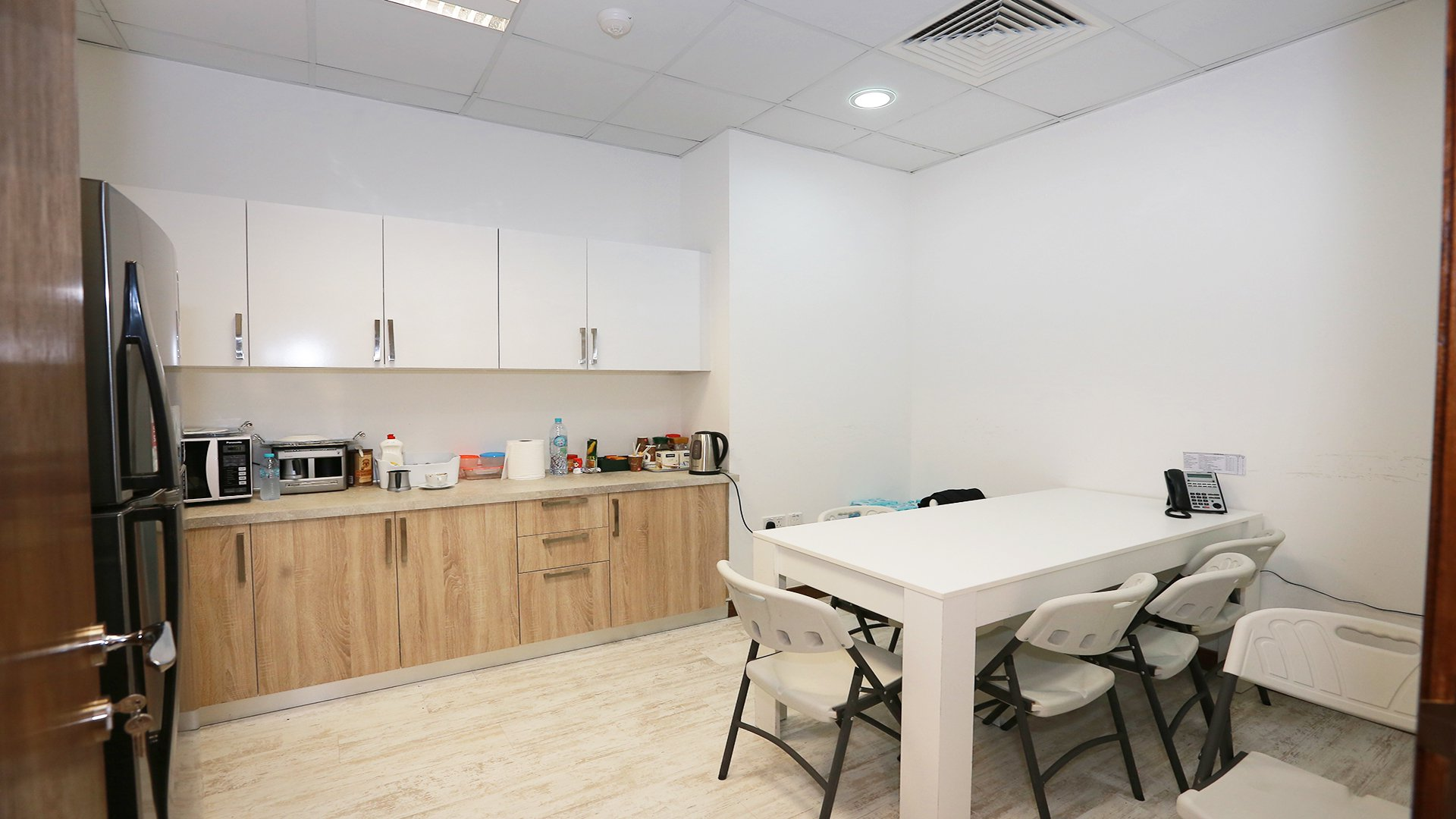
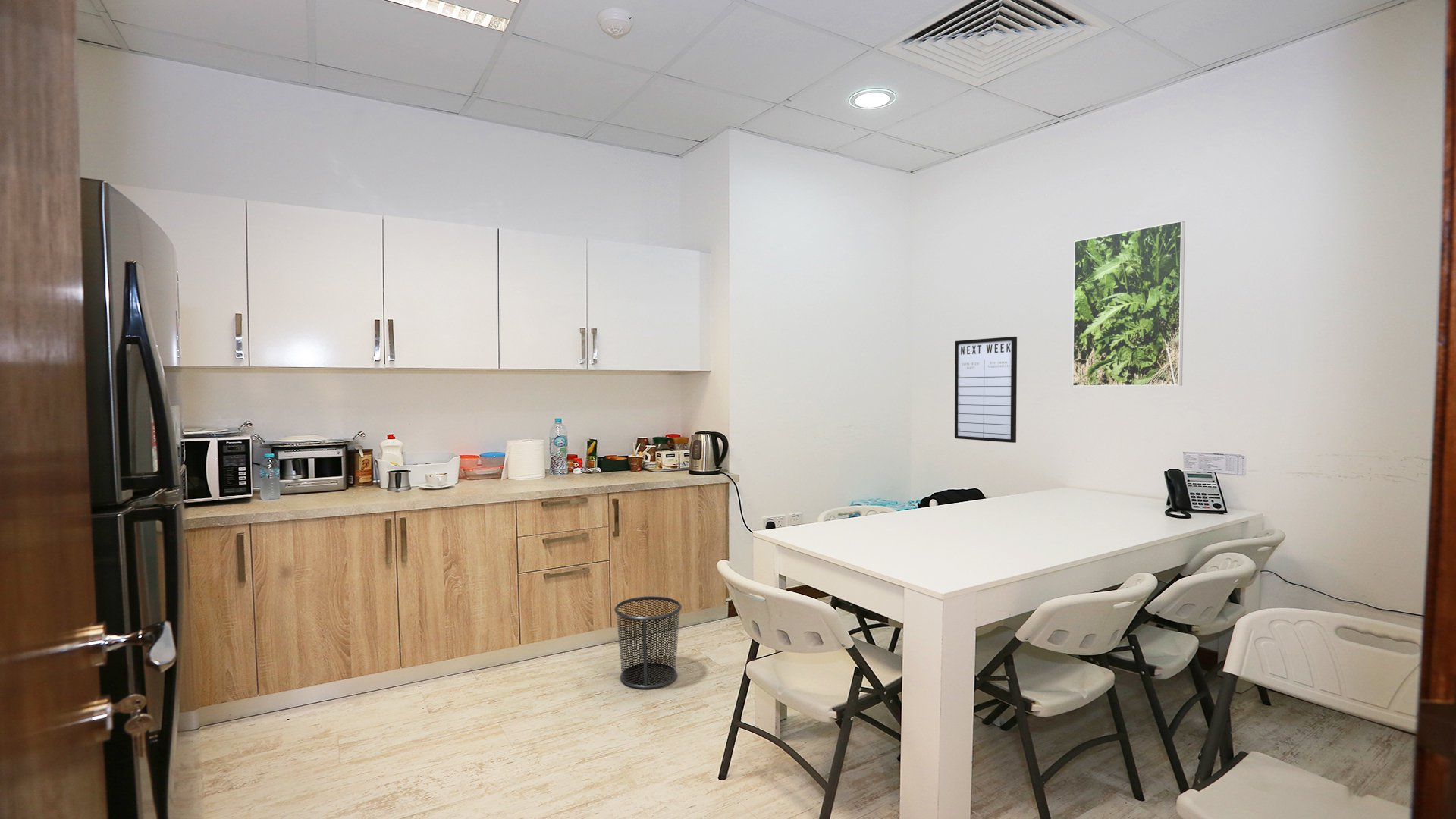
+ waste bin (648, 641)
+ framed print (1125, 309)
+ writing board (984, 390)
